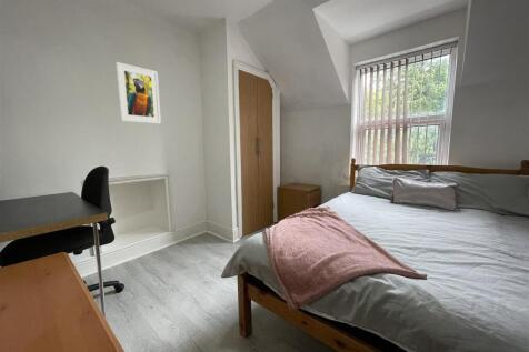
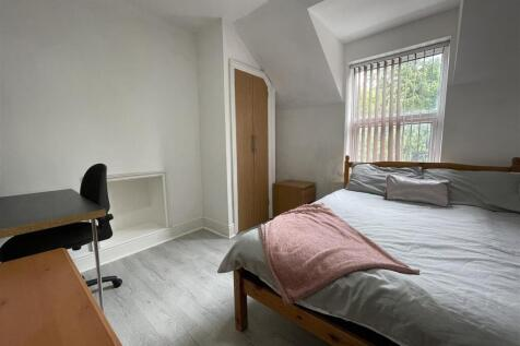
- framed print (139, 94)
